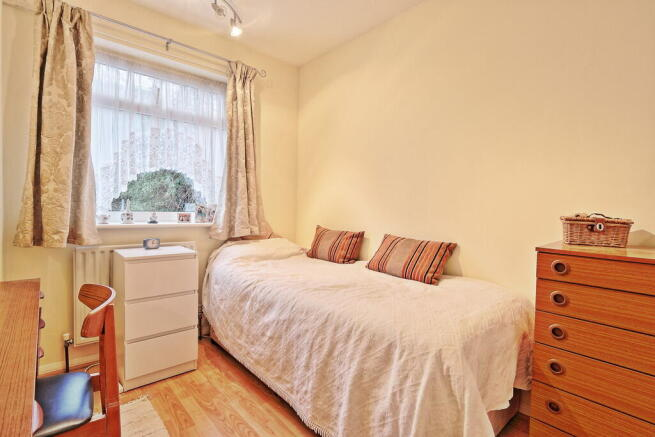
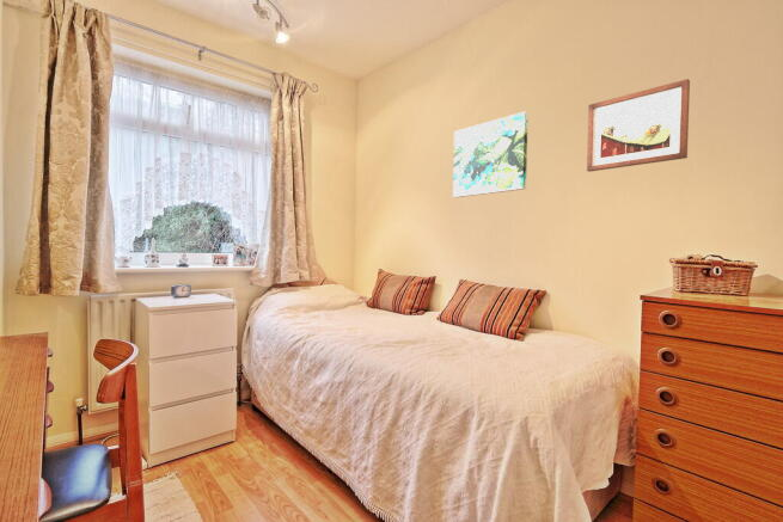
+ wall art (634, 129)
+ wall art (487, 158)
